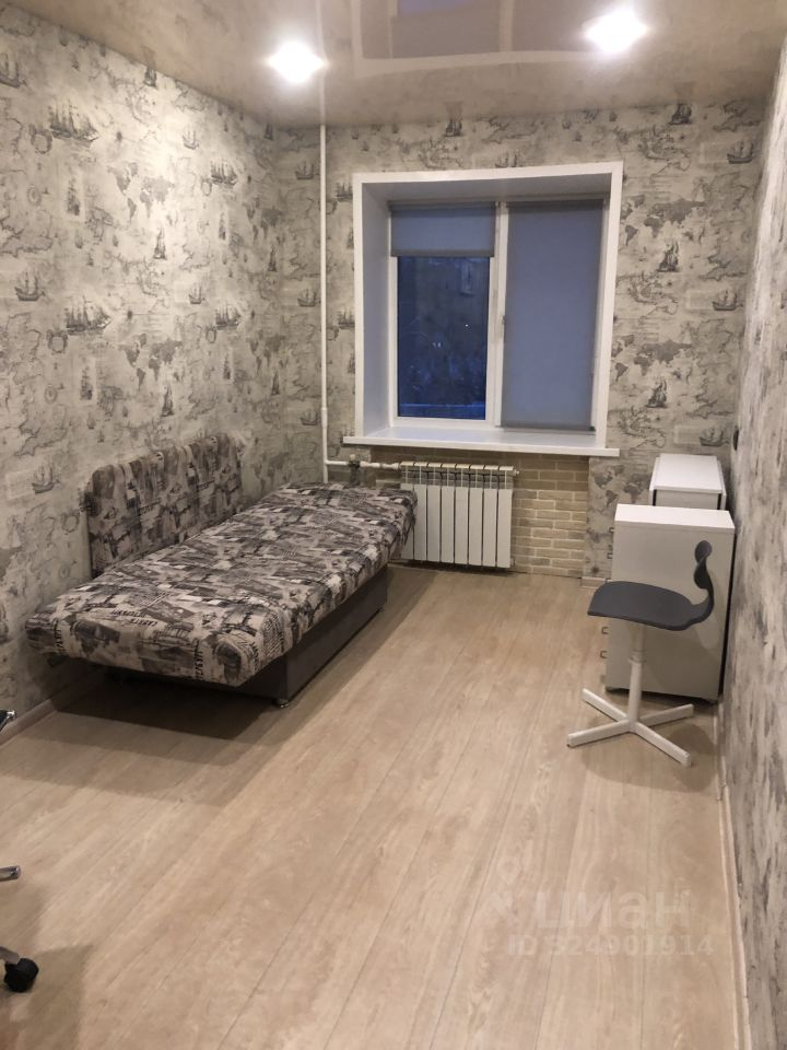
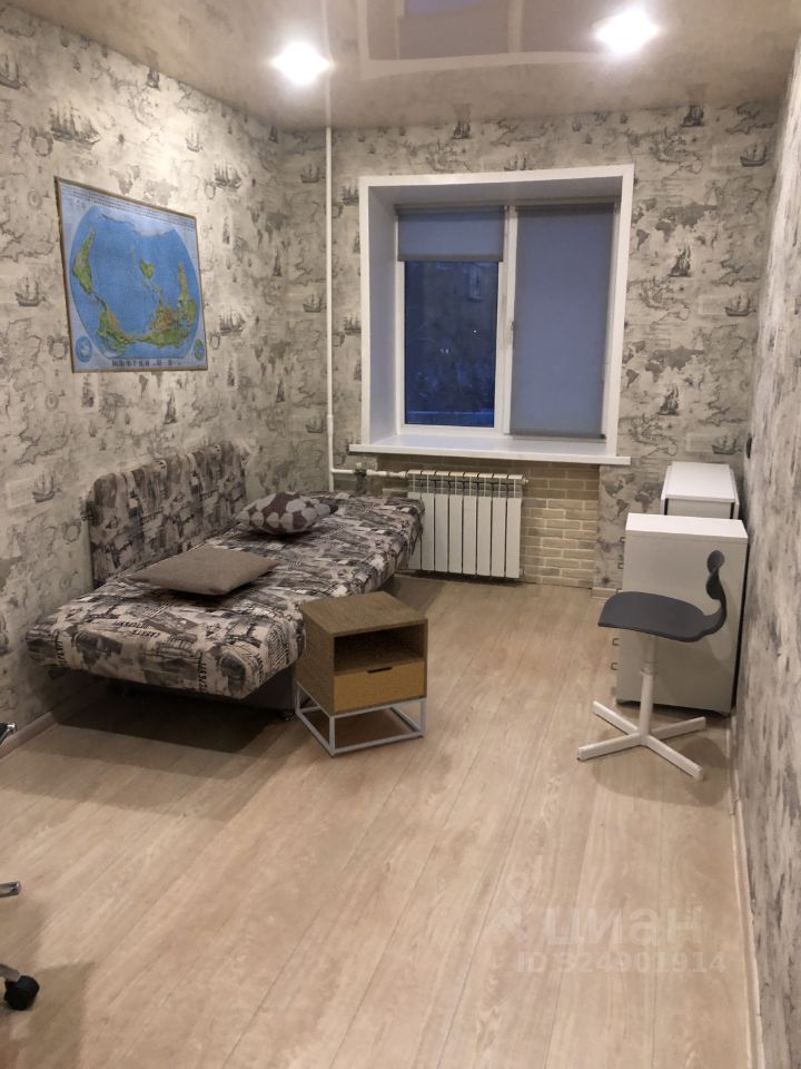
+ world map (141, 286)
+ nightstand (358, 668)
+ pillow (206, 571)
+ decorative pillow (281, 513)
